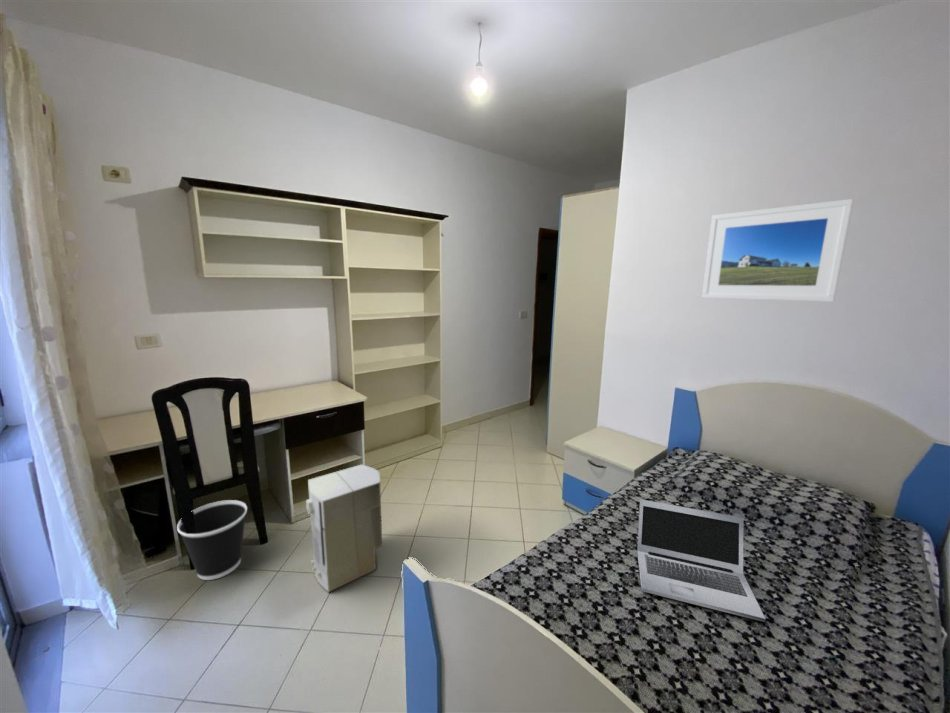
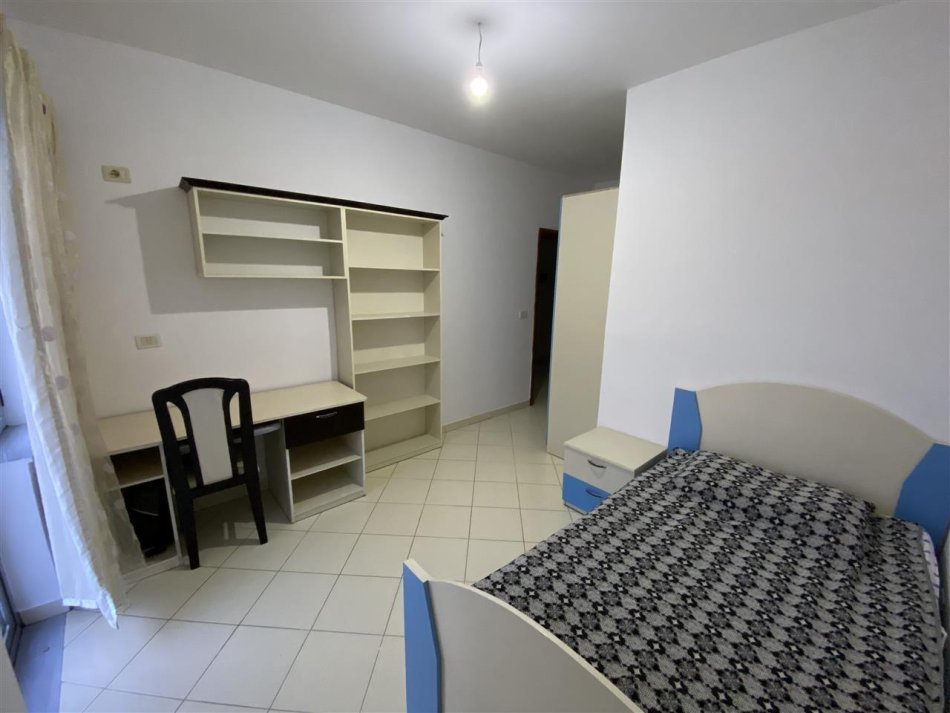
- wastebasket (216, 541)
- laptop (694, 553)
- air purifier (346, 523)
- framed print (768, 254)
